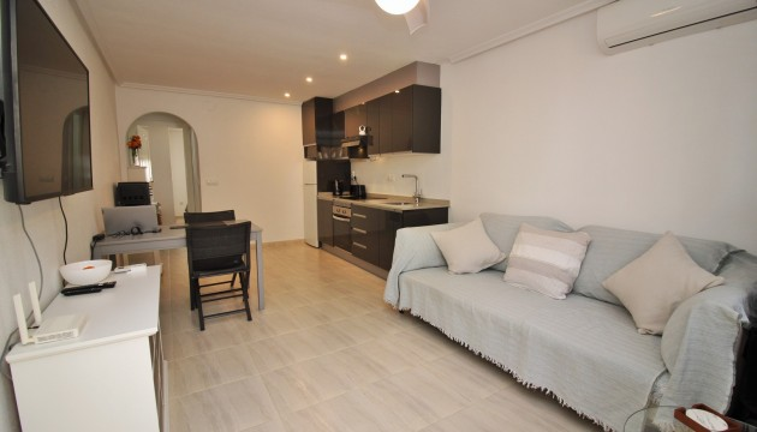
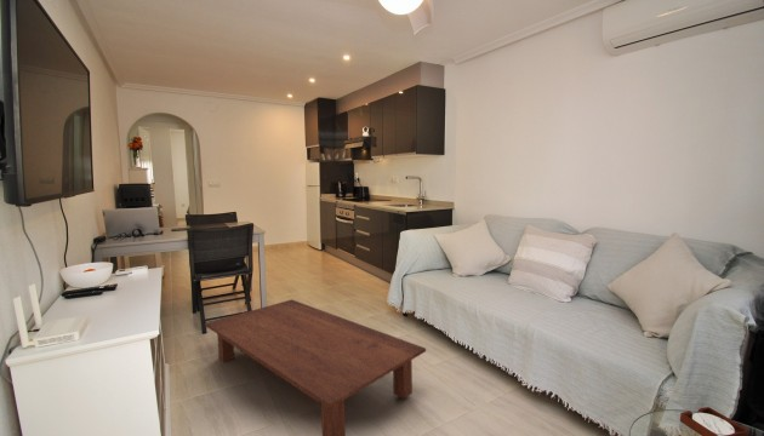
+ coffee table (304, 355)
